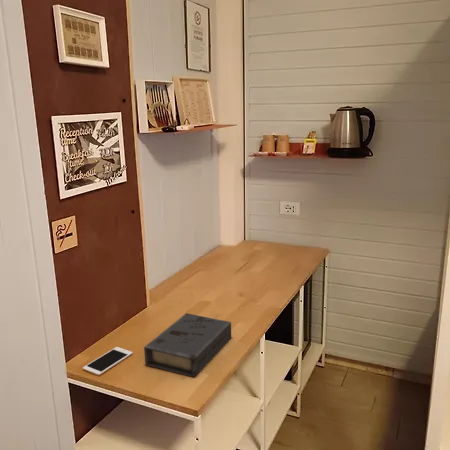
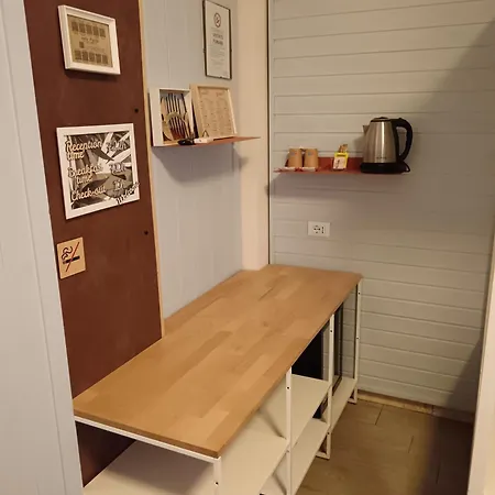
- cell phone (108, 360)
- book (190, 341)
